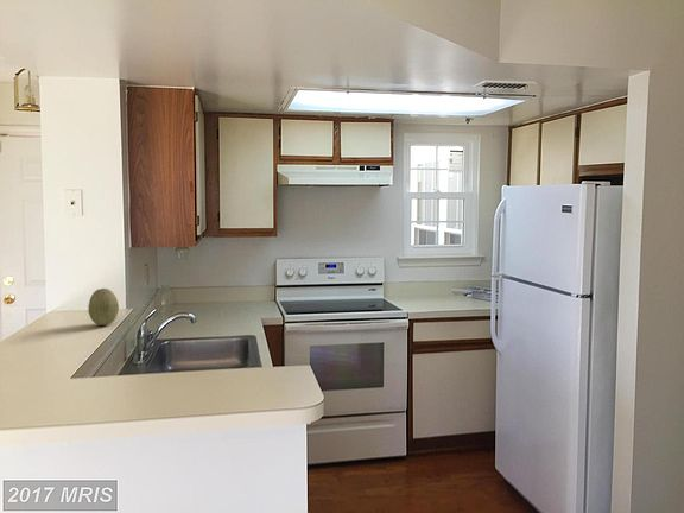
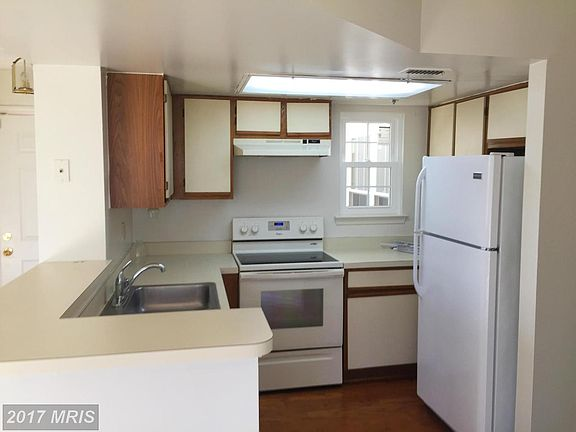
- fruit (103, 306)
